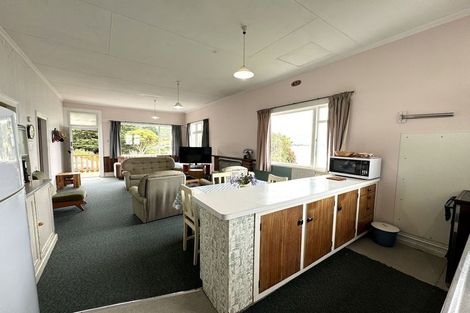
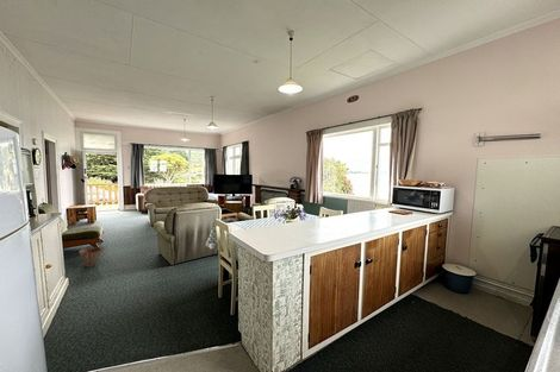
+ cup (91, 257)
